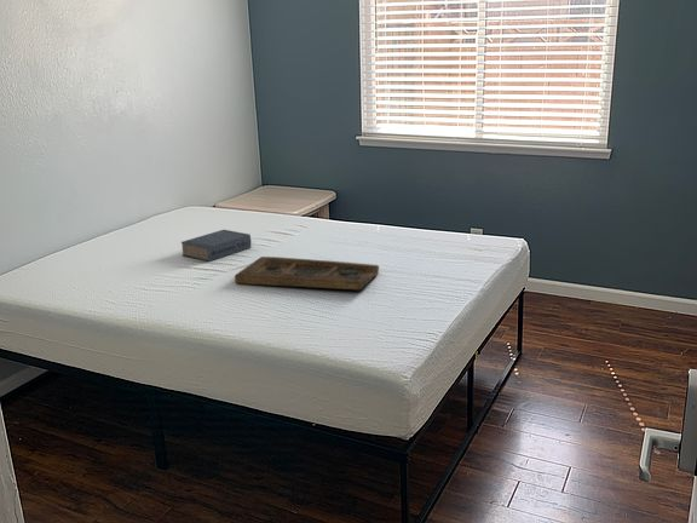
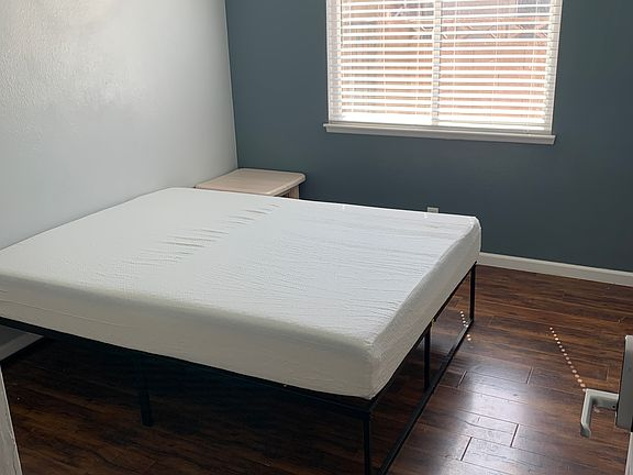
- decorative tray (307, 272)
- book (217, 245)
